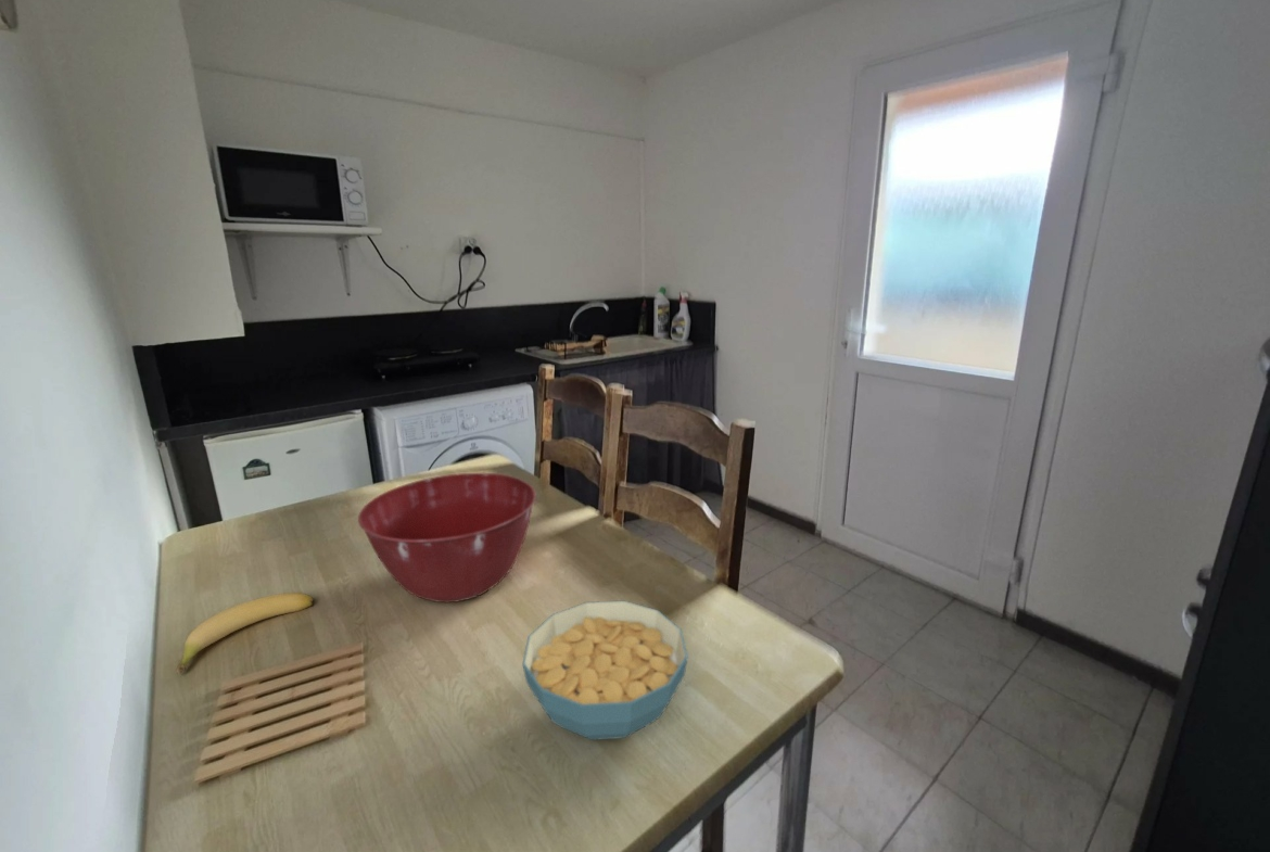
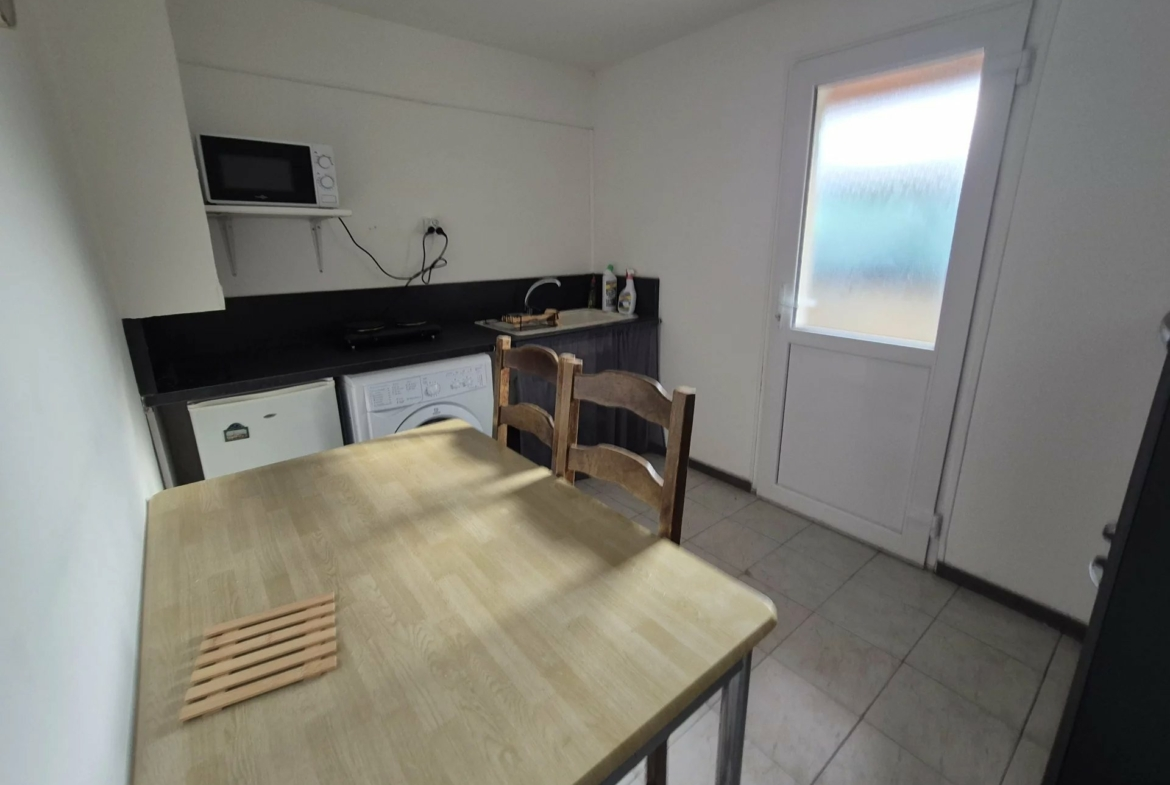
- cereal bowl (606, 679)
- mixing bowl (454, 542)
- banana (246, 621)
